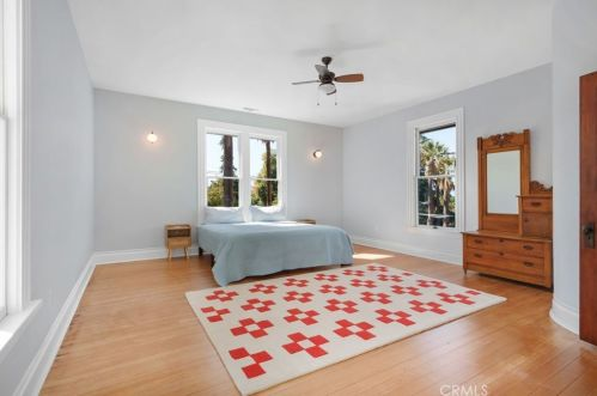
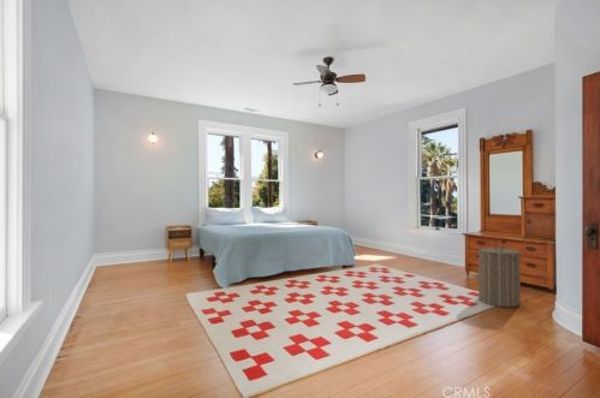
+ laundry hamper (498, 272)
